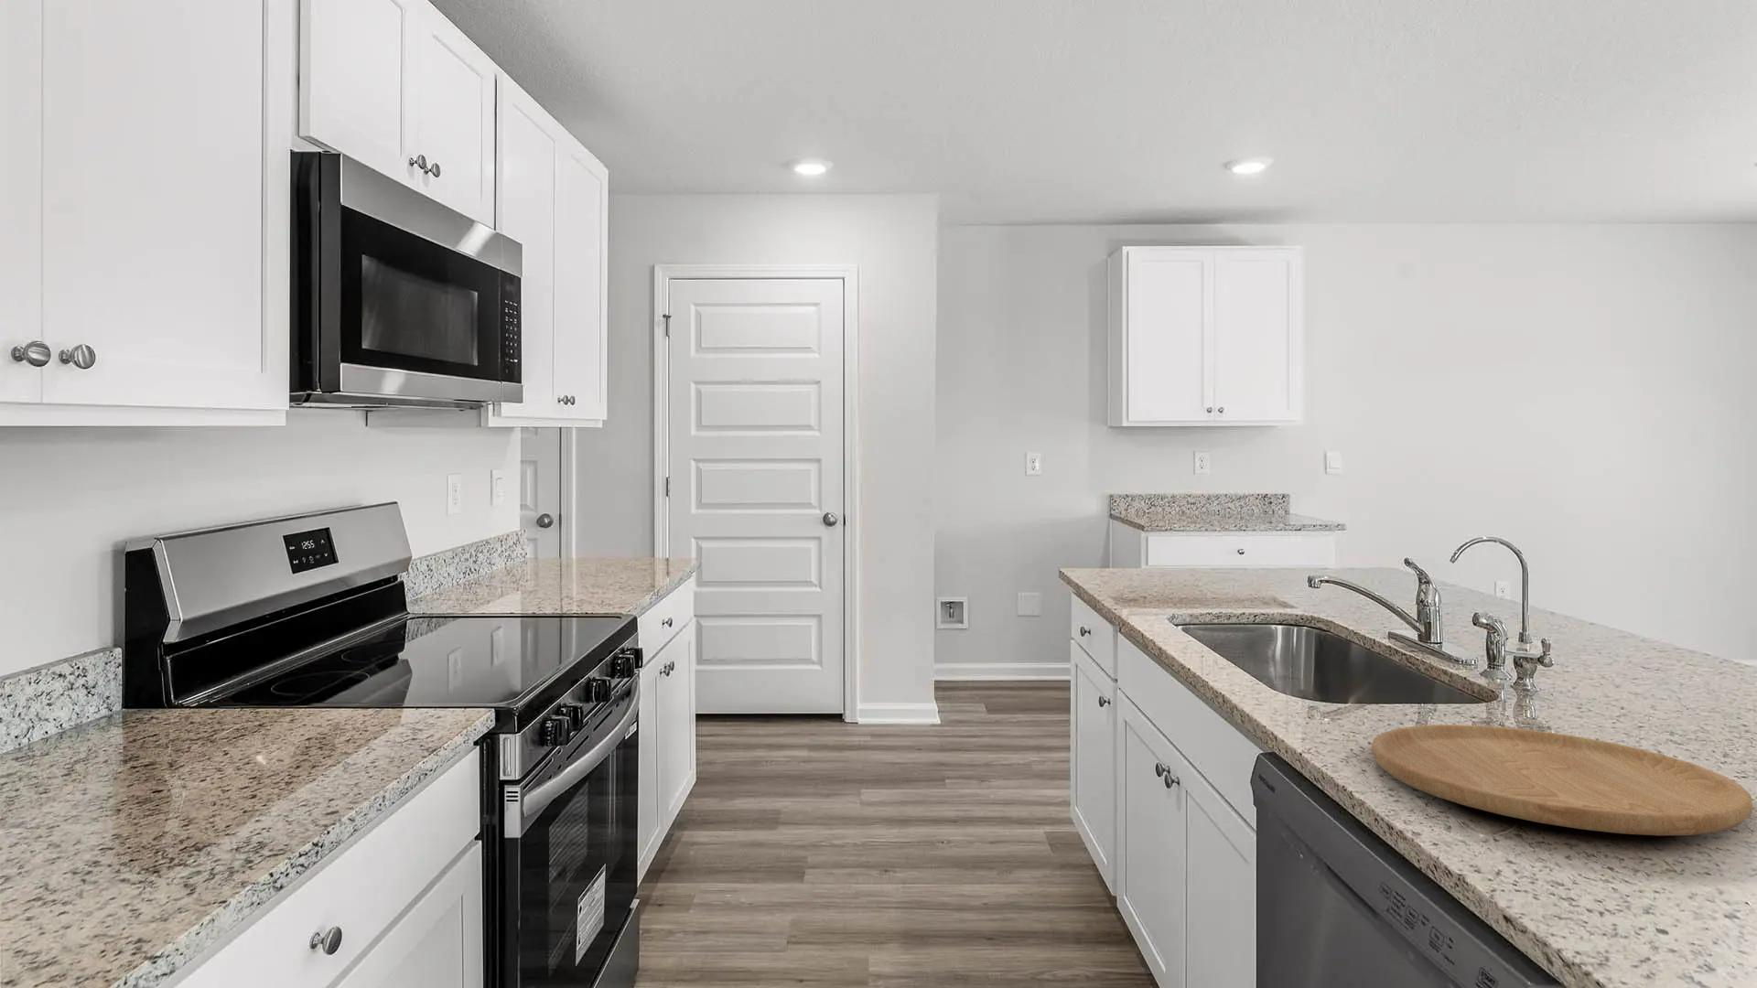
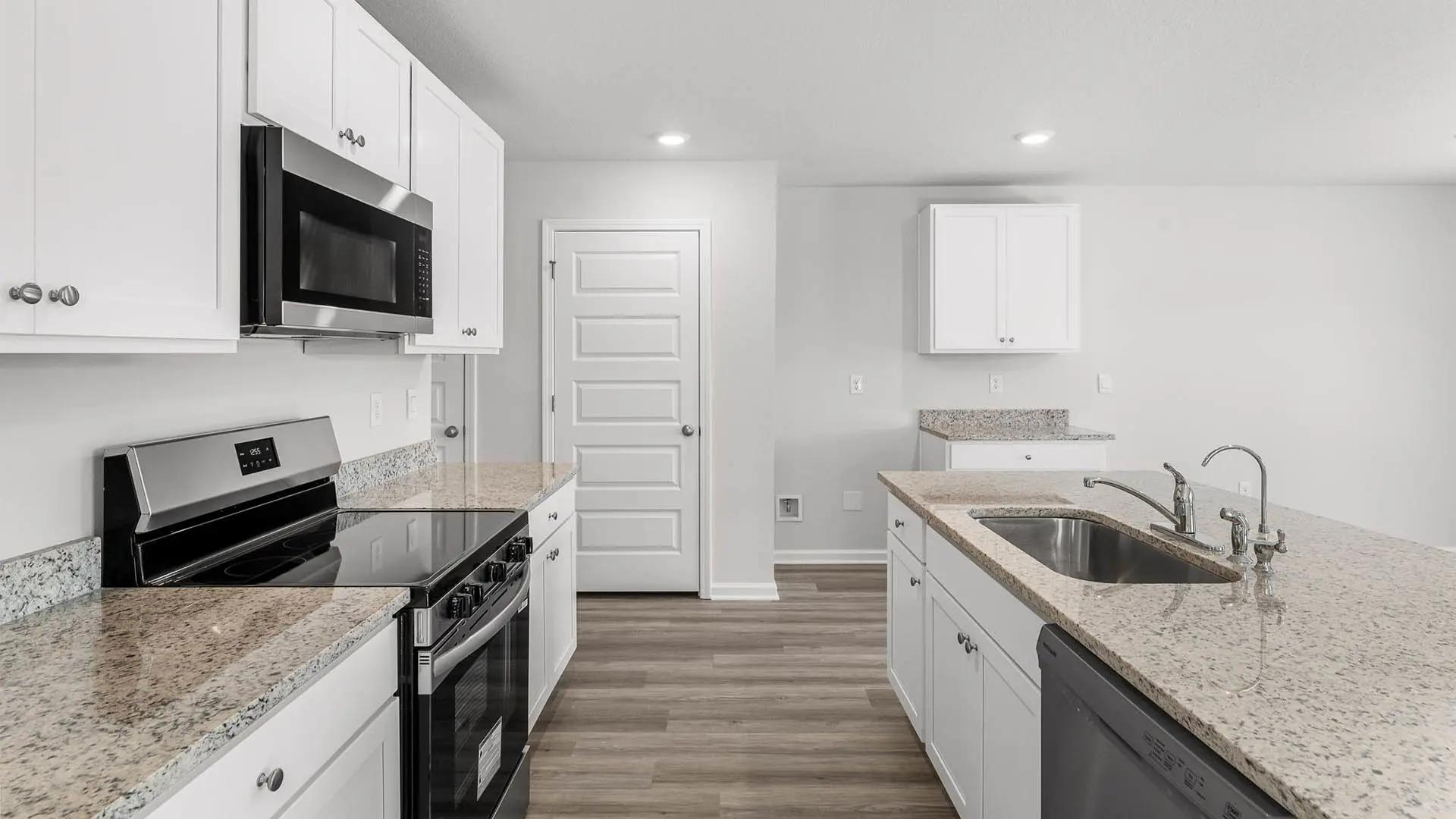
- cutting board (1543, 772)
